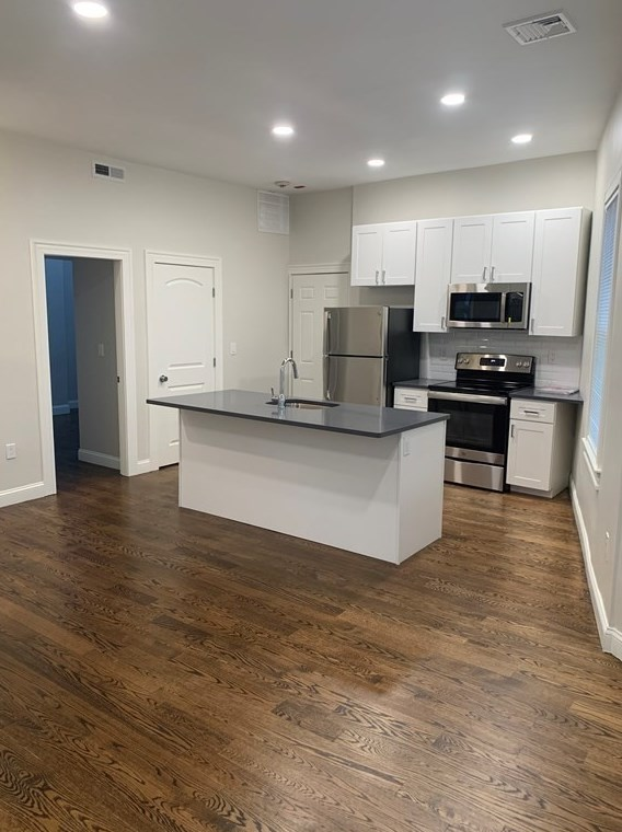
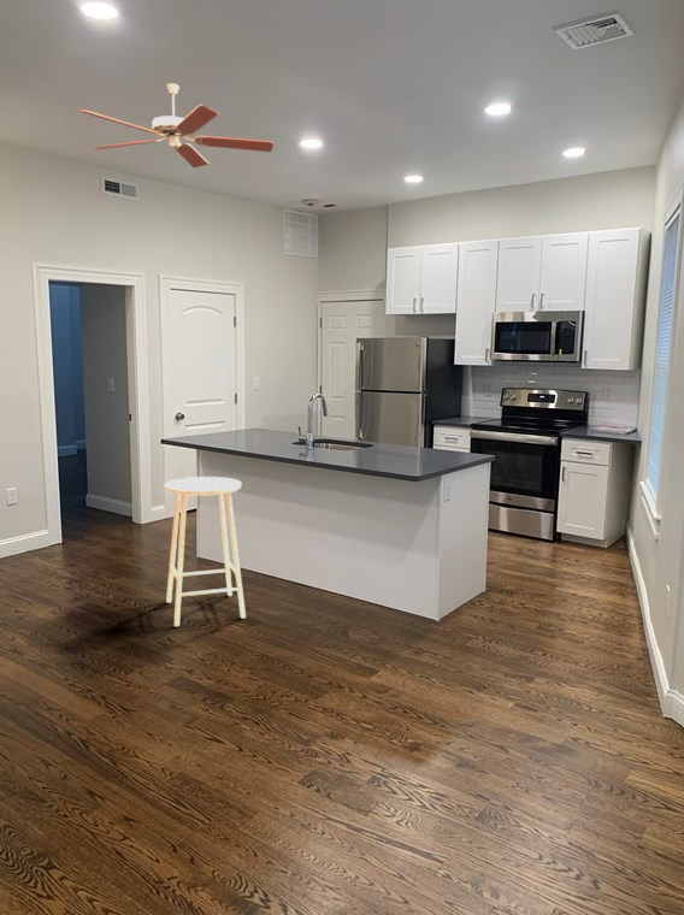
+ ceiling fan (179, 117)
+ stool (223, 547)
